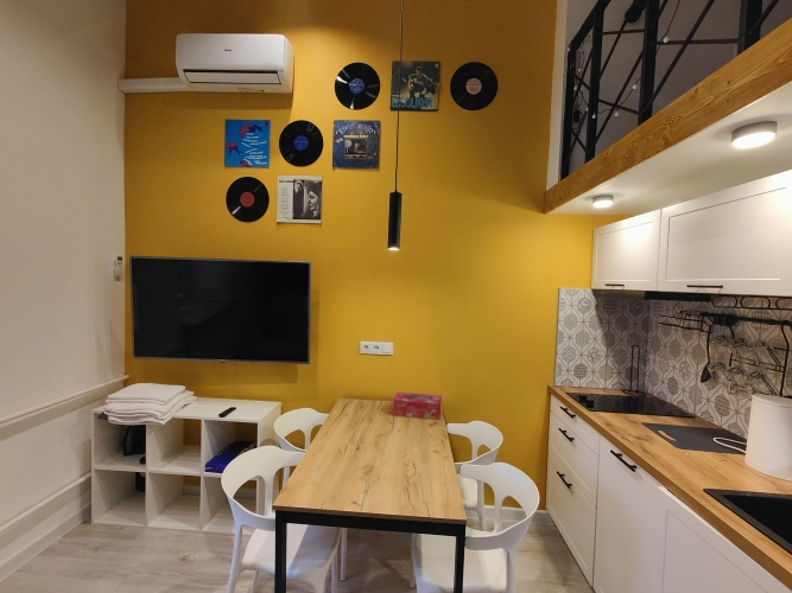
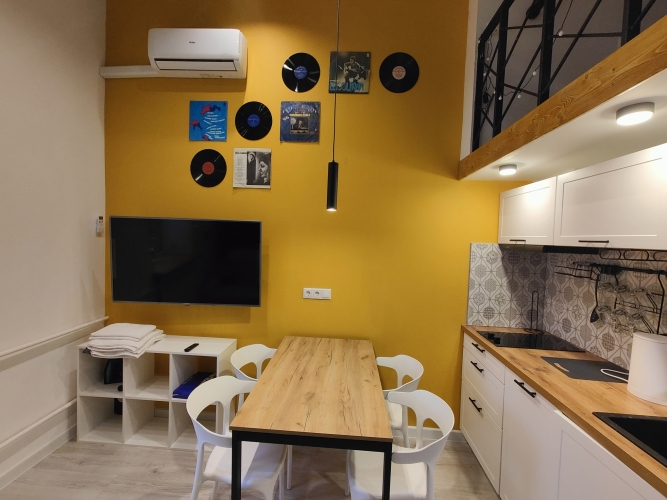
- tissue box (417, 404)
